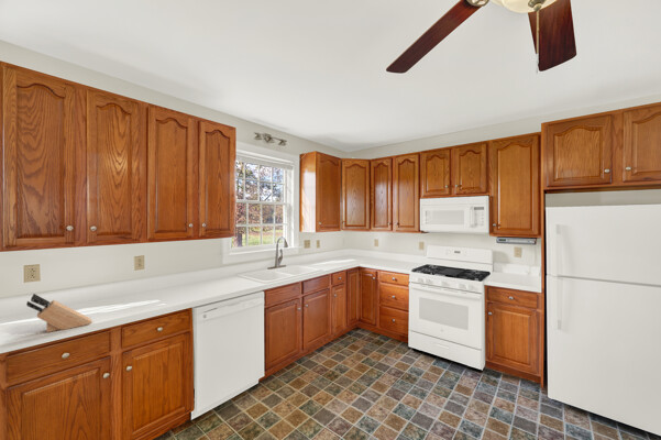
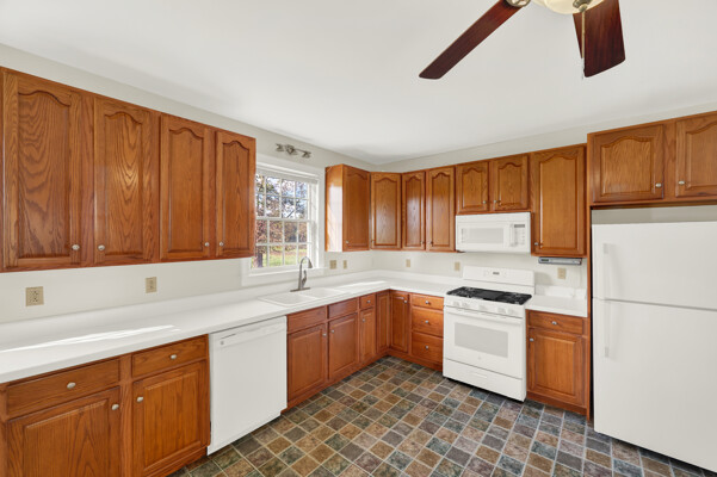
- knife block (60, 309)
